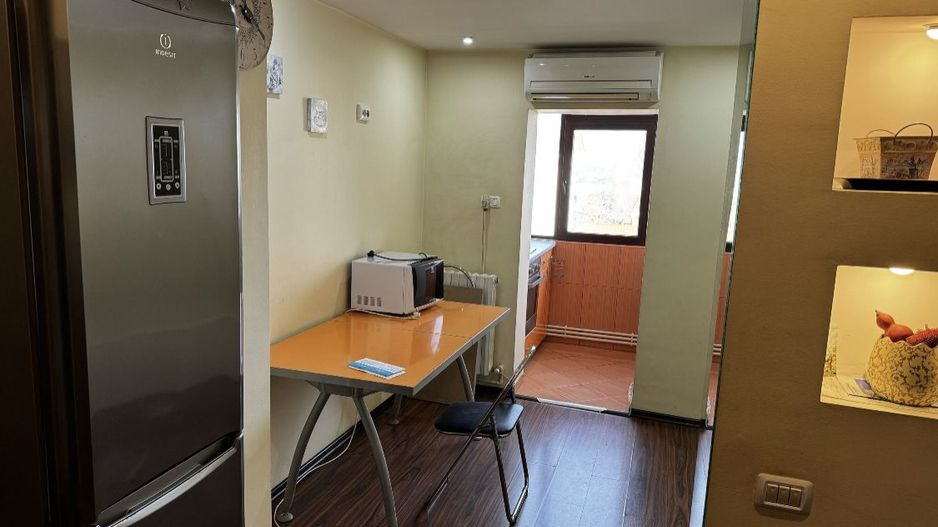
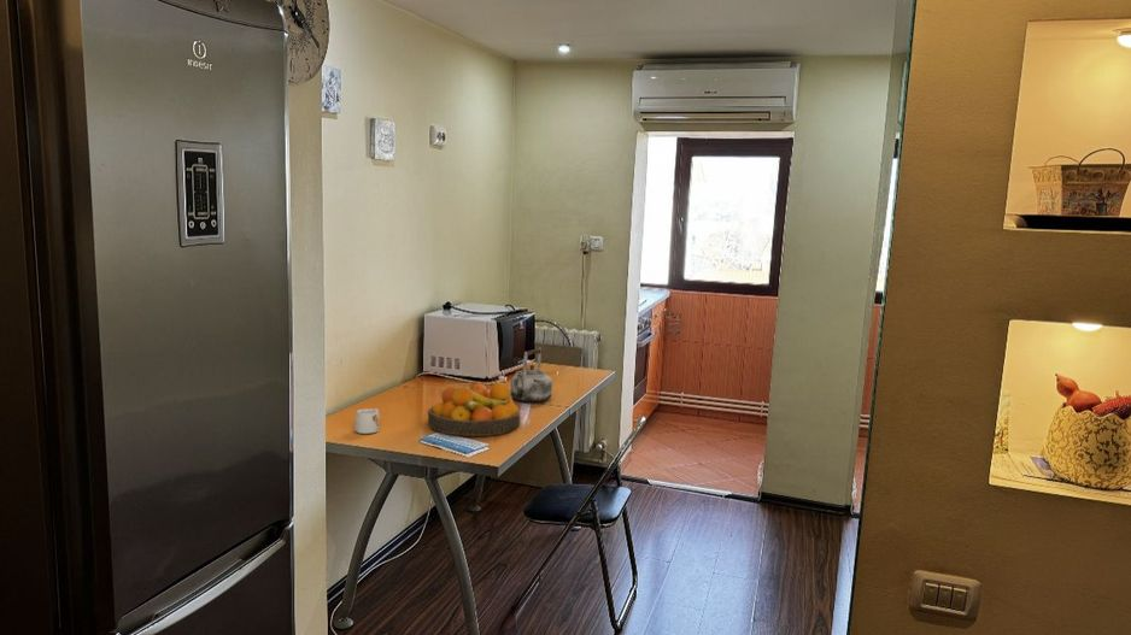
+ mug (369, 419)
+ fruit bowl (474, 404)
+ kettle (529, 375)
